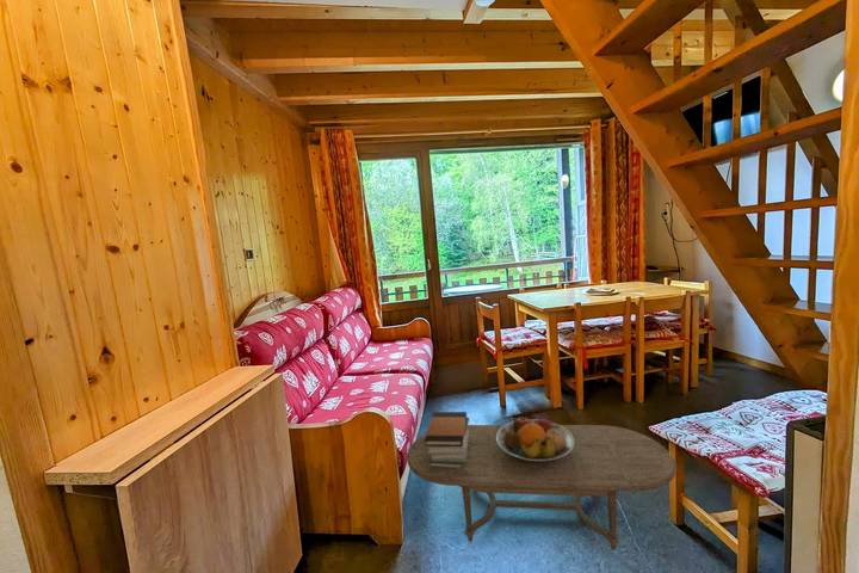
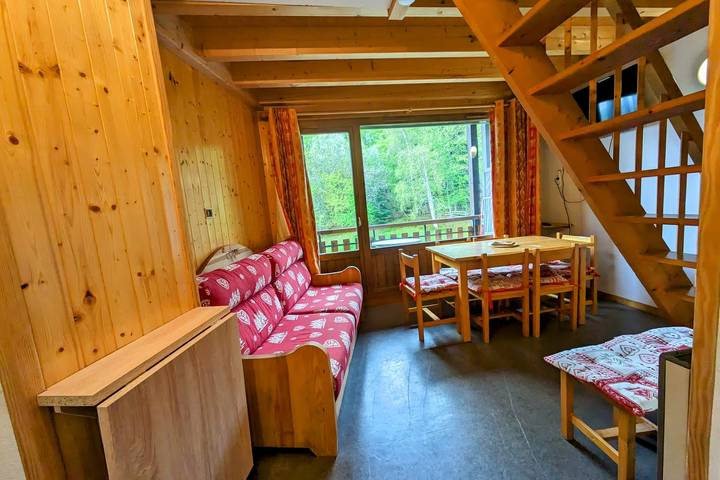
- coffee table (532, 481)
- fruit bowl (533, 435)
- book stack (449, 438)
